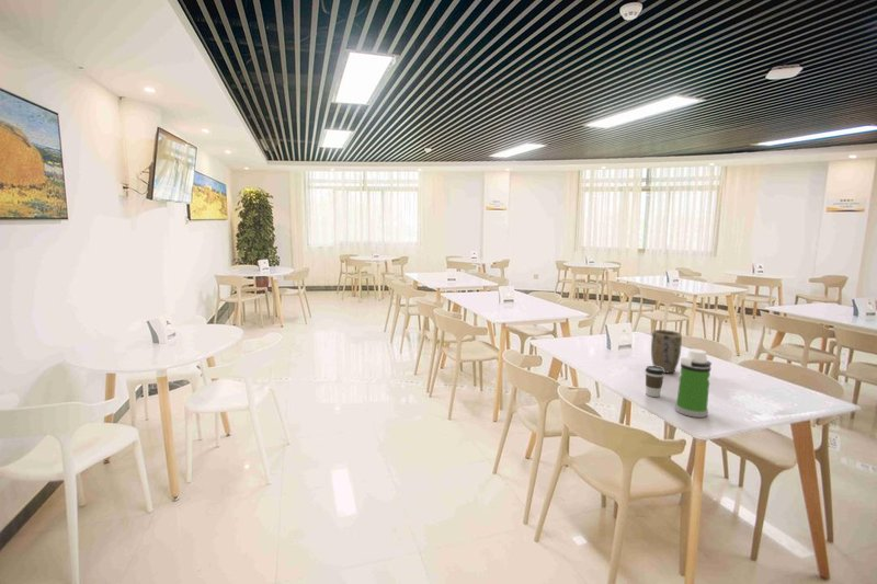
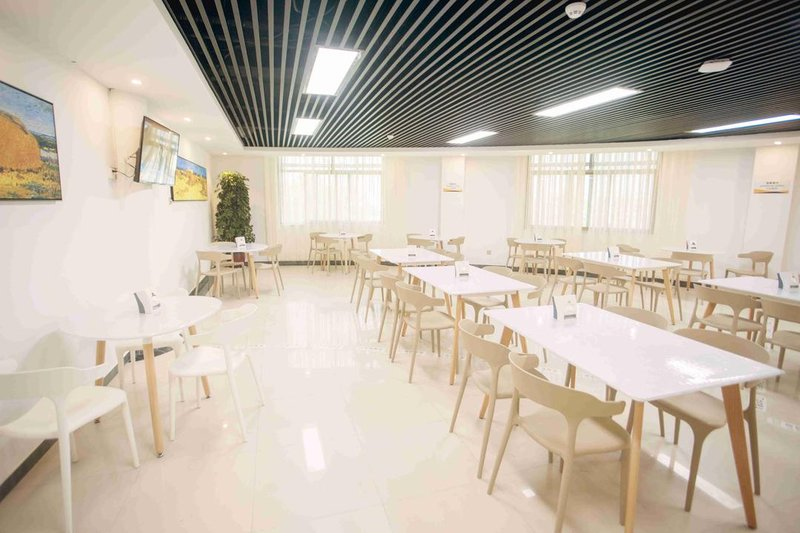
- plant pot (665, 351)
- coffee cup (653, 381)
- water bottle (694, 381)
